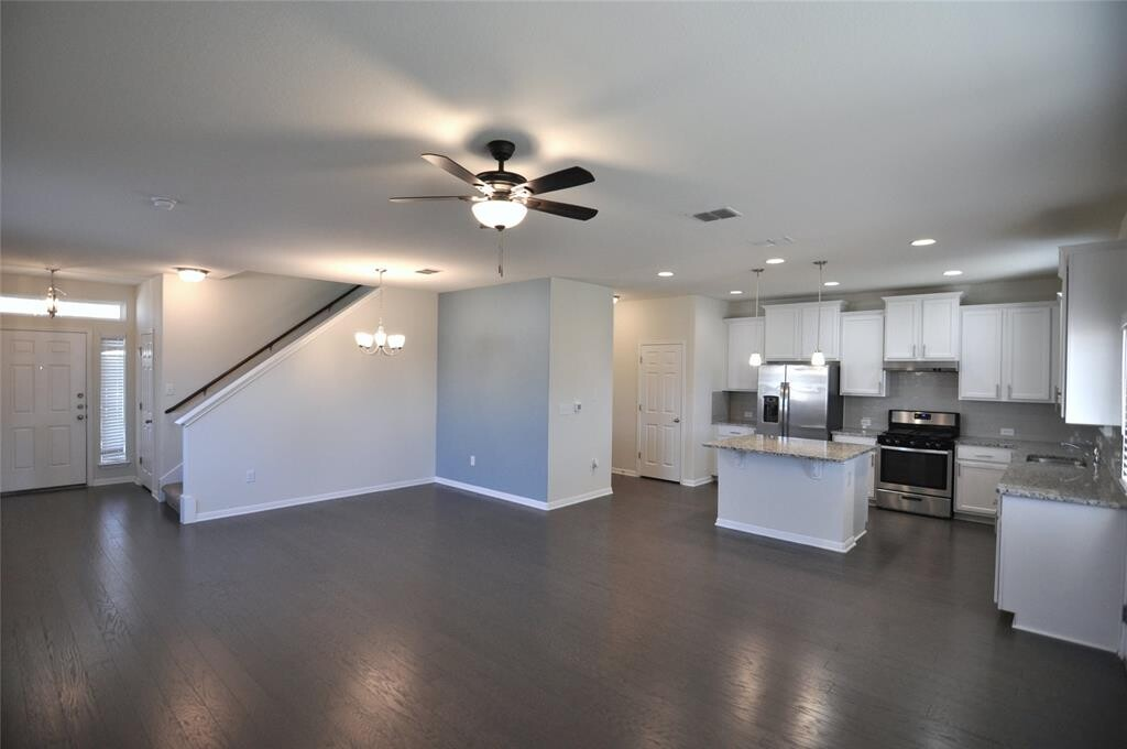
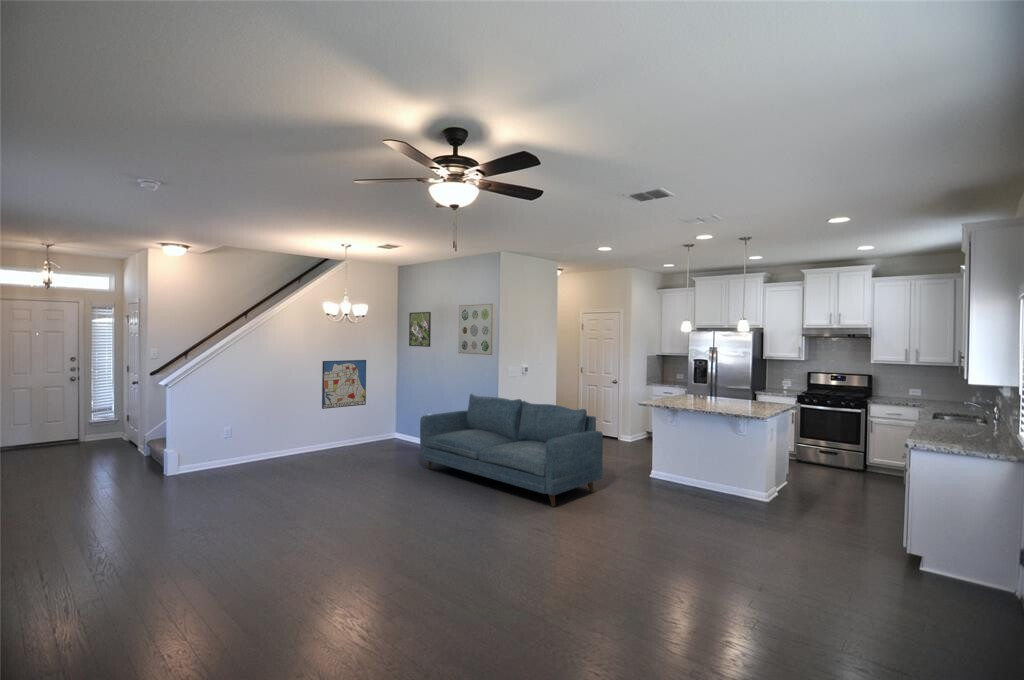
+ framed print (419, 329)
+ sofa (505, 440)
+ wall art (475, 329)
+ wall art (344, 383)
